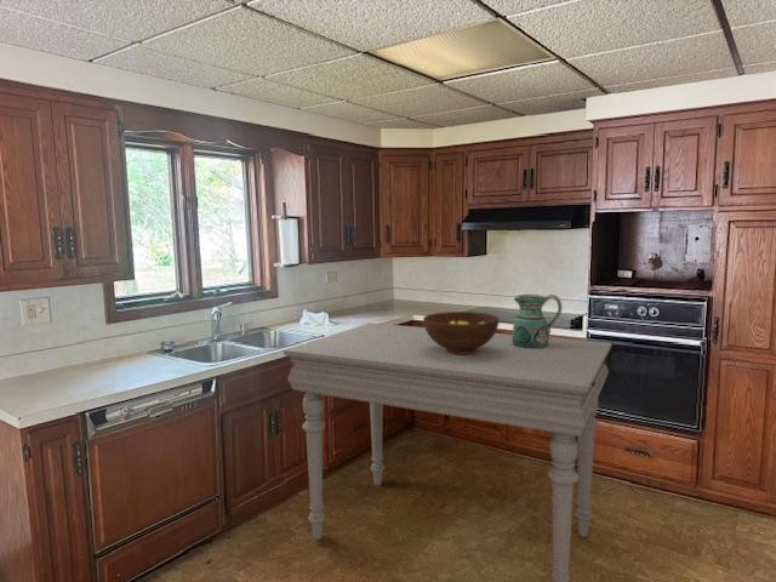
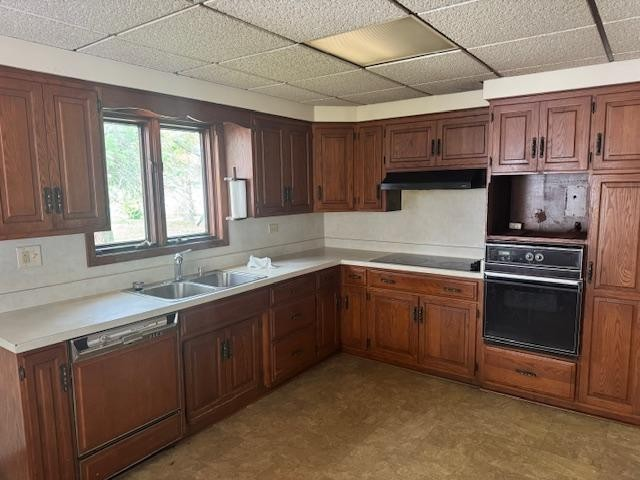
- ceramic pitcher (535, 319)
- dining table (450, 415)
- fruit bowl (461, 333)
